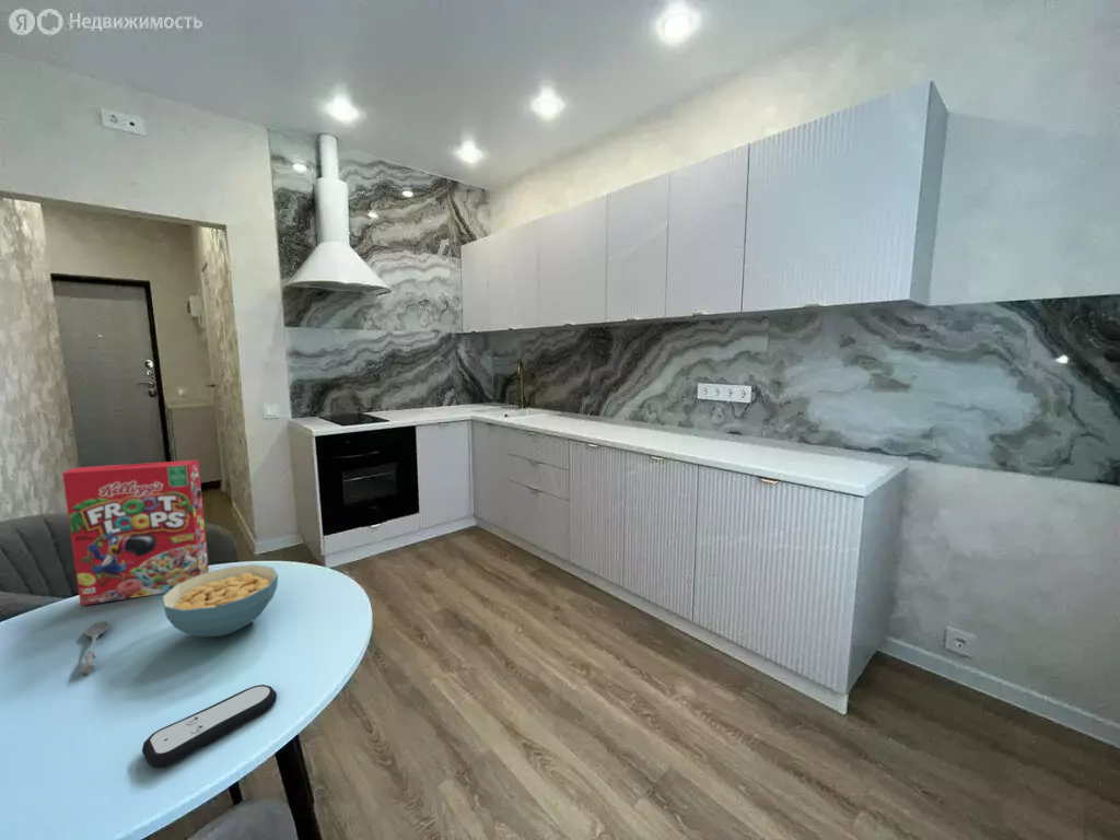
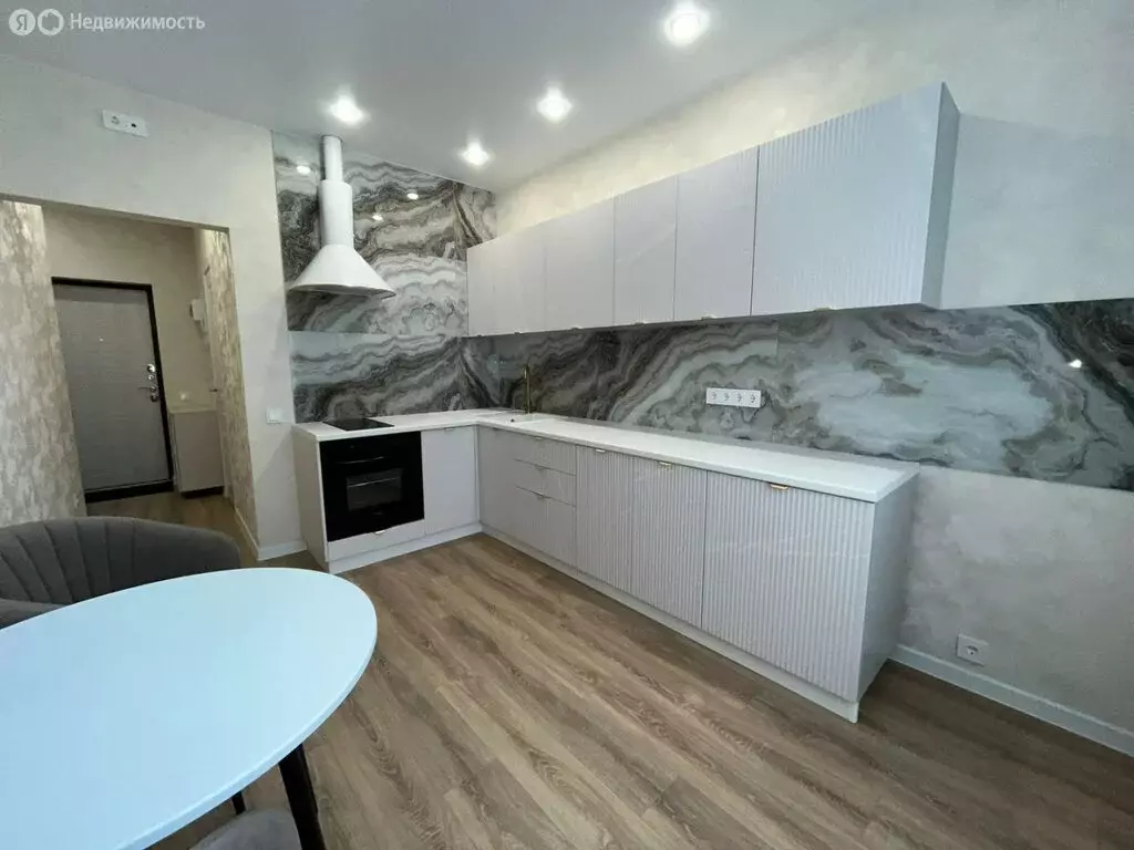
- soupspoon (93, 643)
- remote control (214, 720)
- cereal bowl (224, 606)
- cereal box (141, 528)
